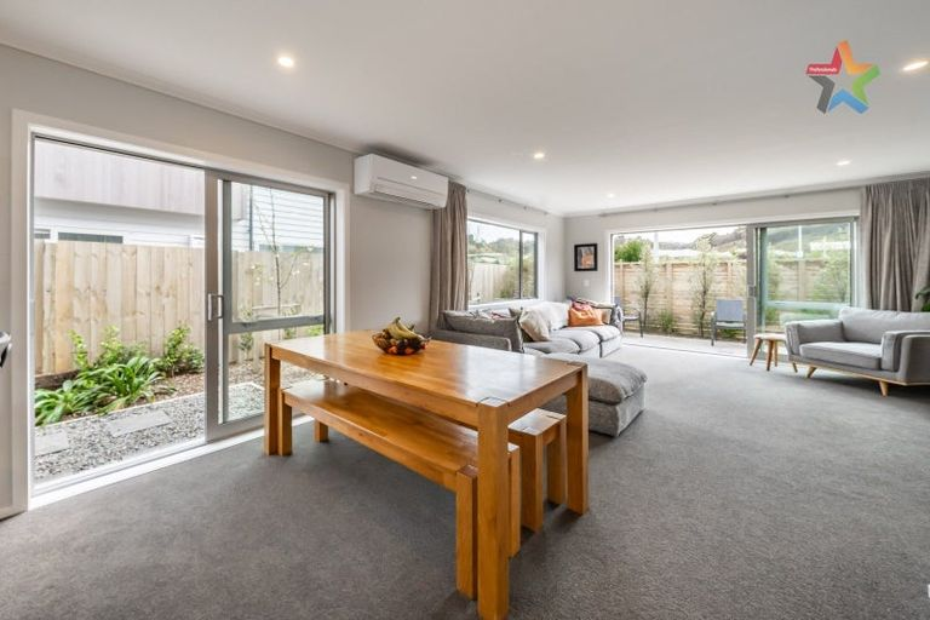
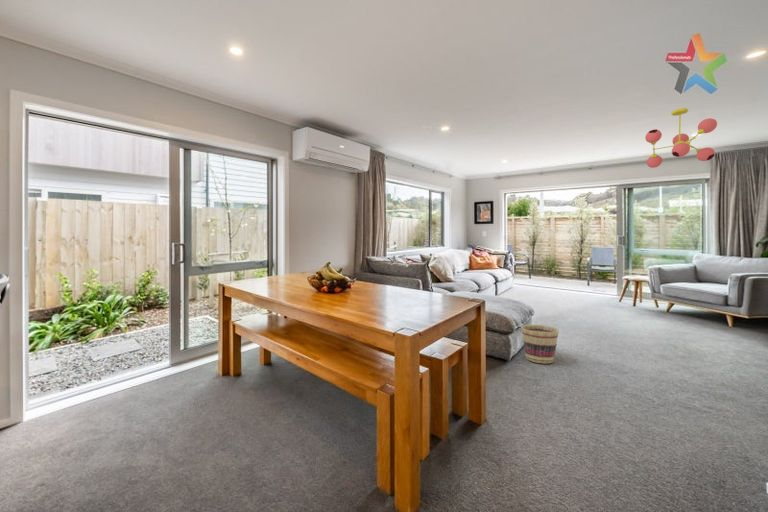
+ ceiling light fixture (679, 136)
+ basket (539, 343)
